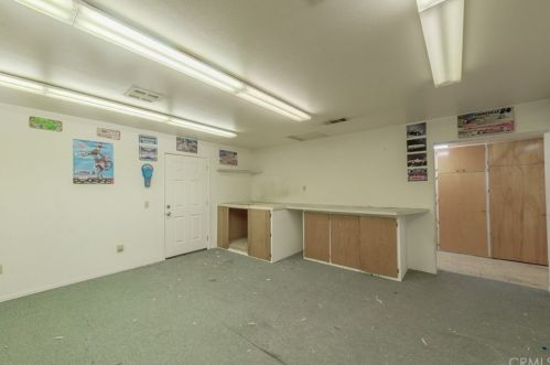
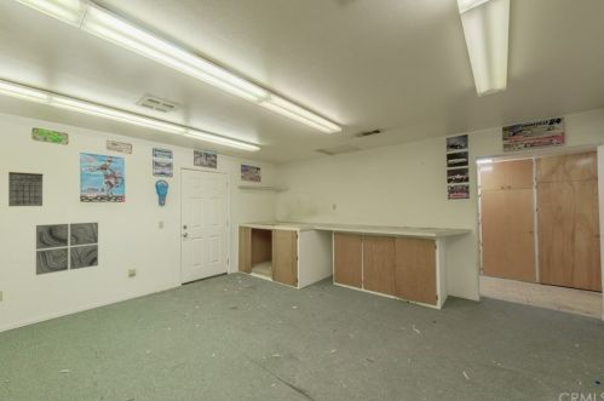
+ calendar (25, 185)
+ wall art (68, 247)
